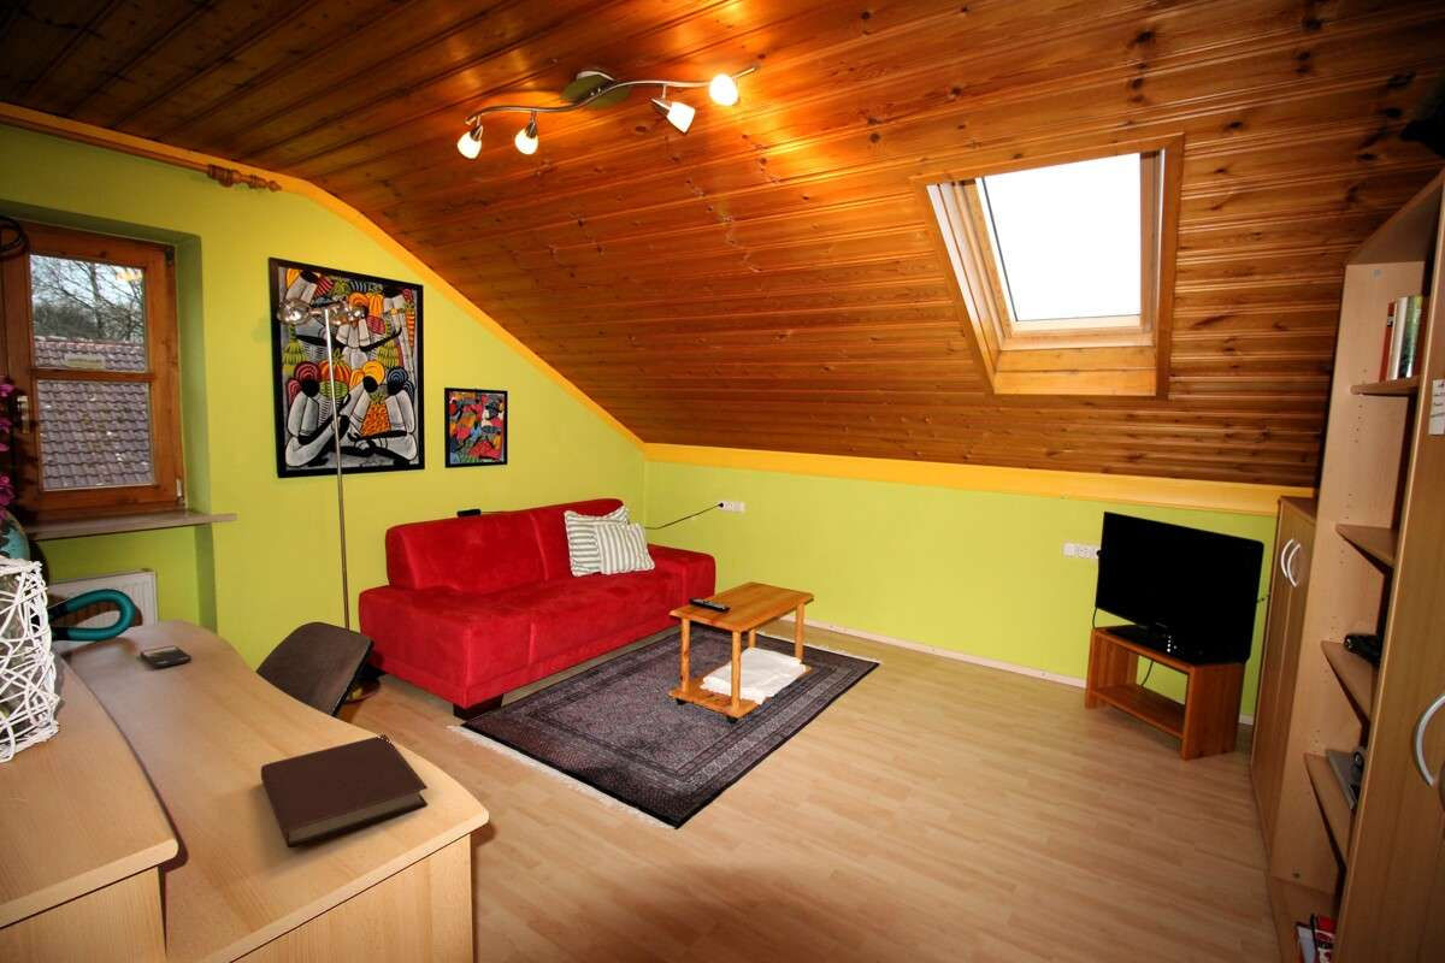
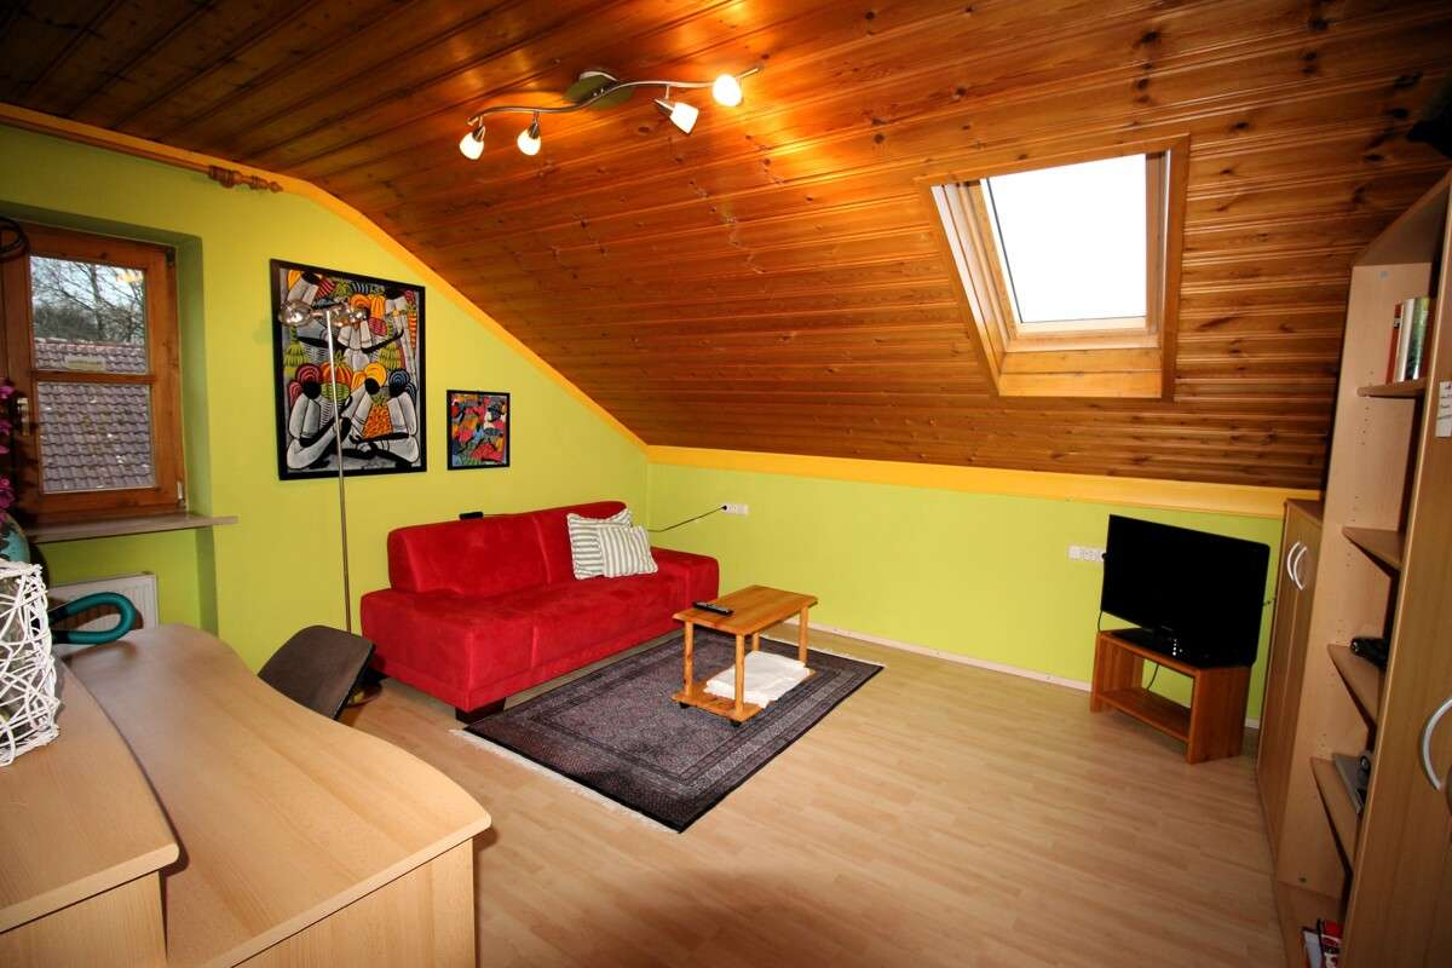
- smartphone (165, 656)
- notebook (342, 784)
